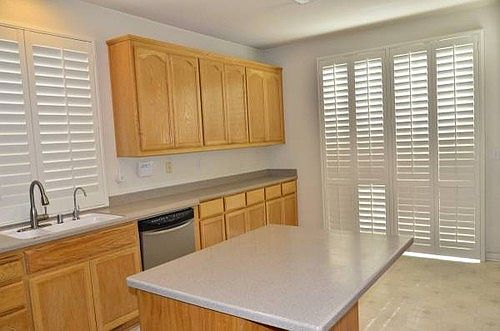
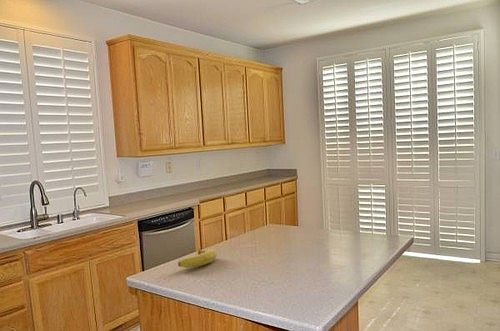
+ fruit (197, 256)
